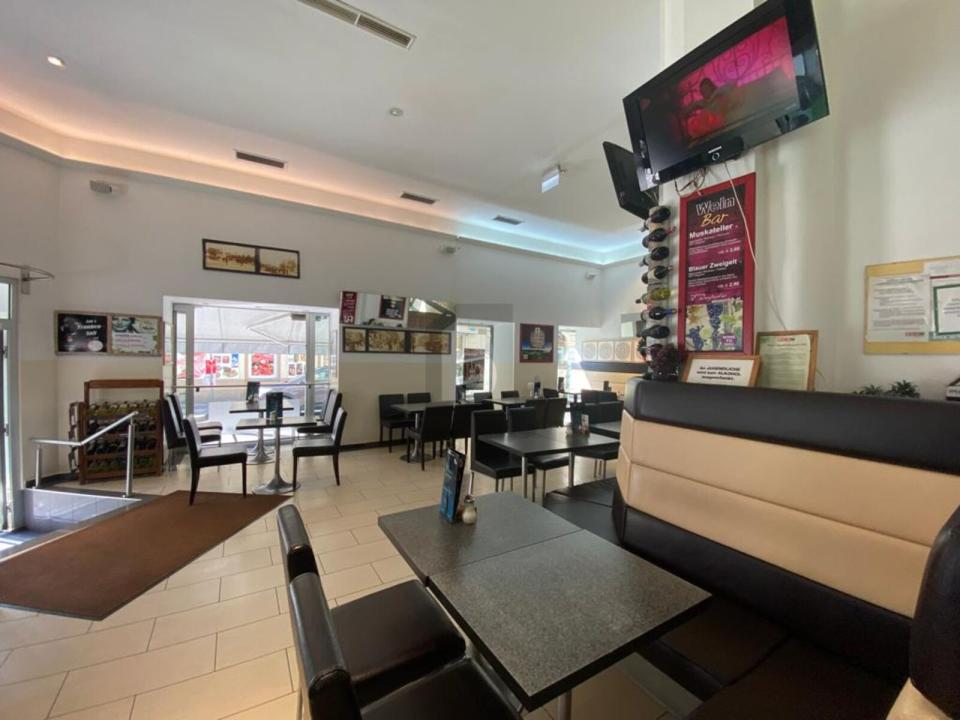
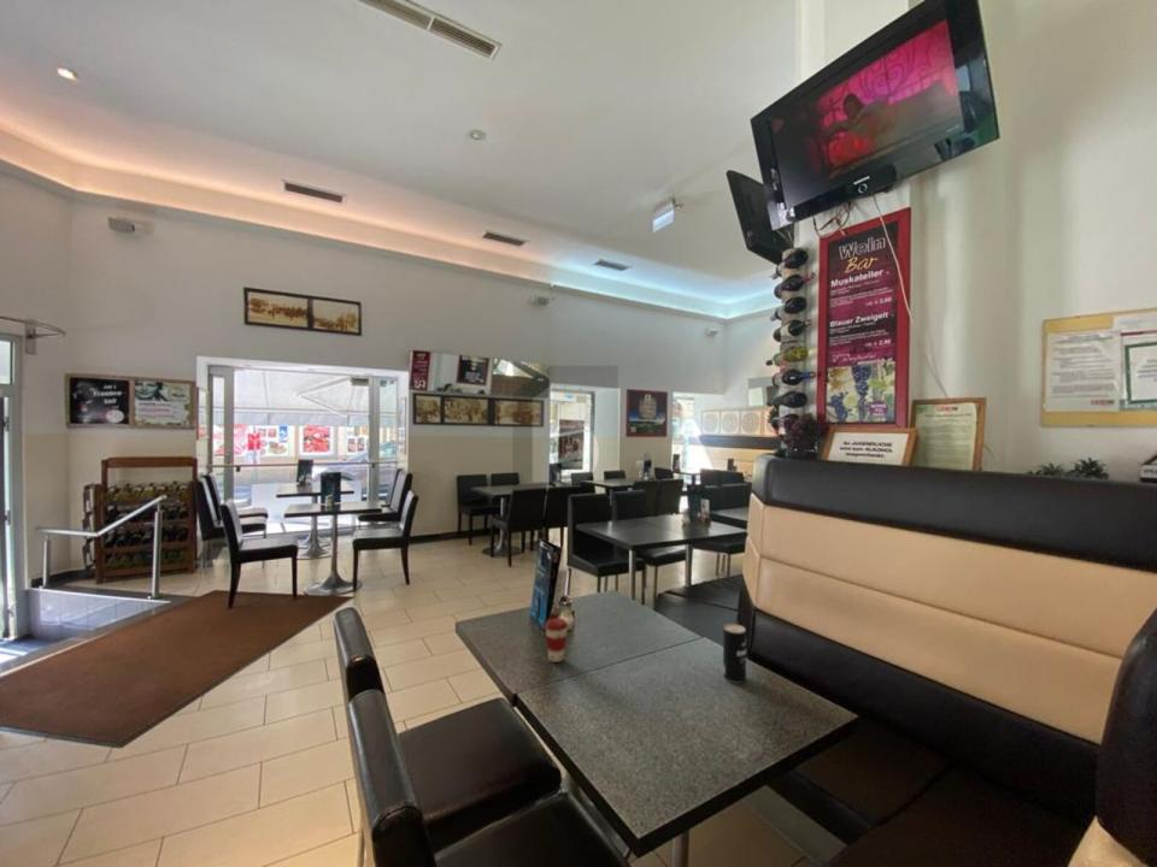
+ coffee cup (556, 639)
+ beverage can (734, 653)
